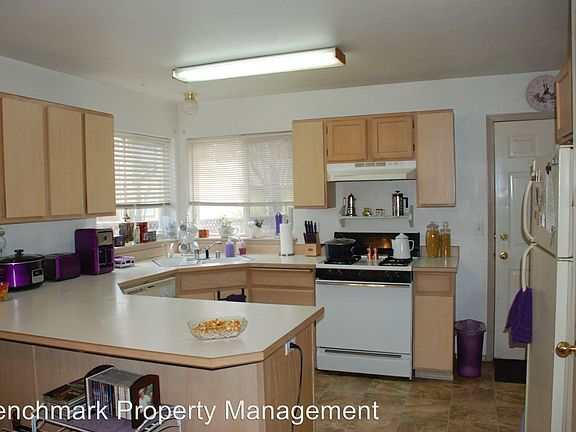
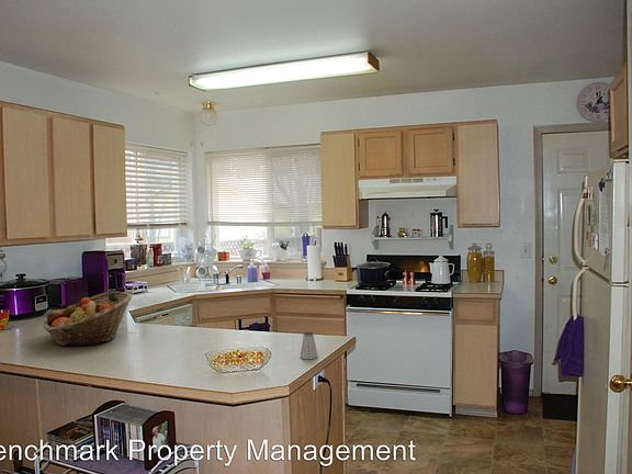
+ saltshaker (308, 345)
+ fruit basket (89, 317)
